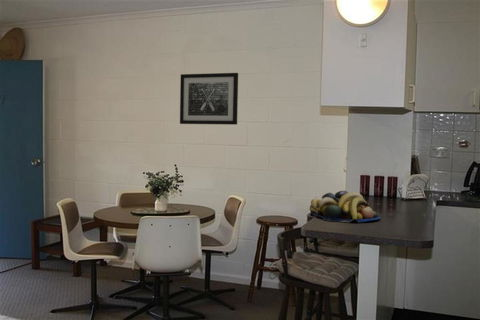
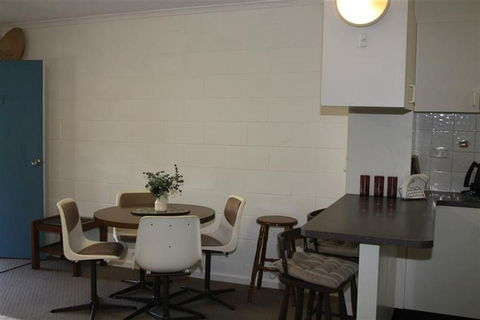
- fruit bowl (345, 204)
- wall art (208, 99)
